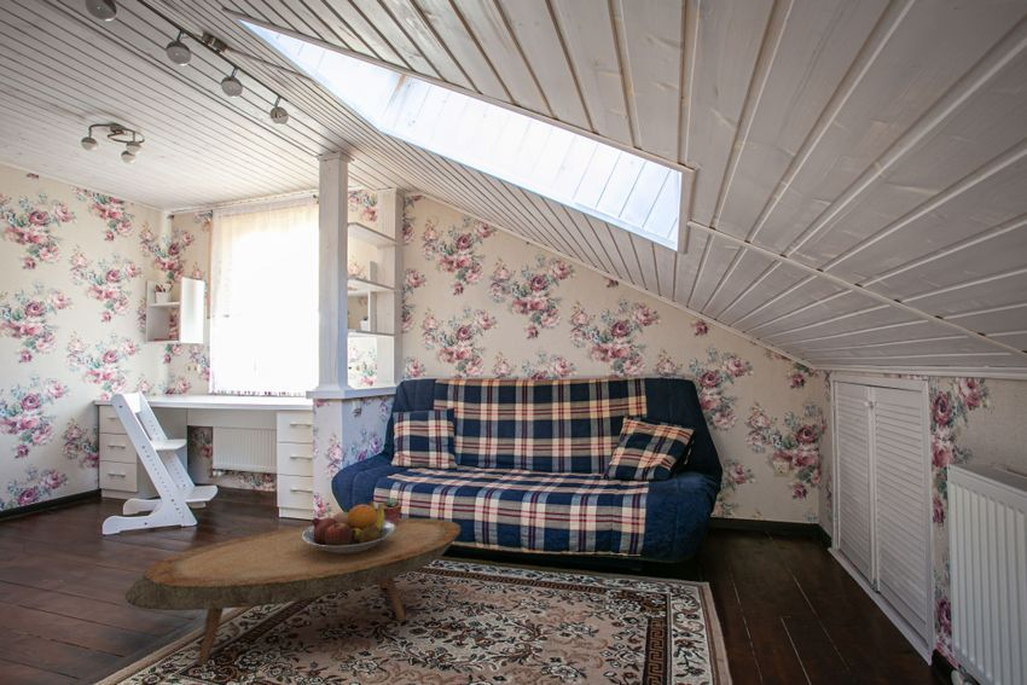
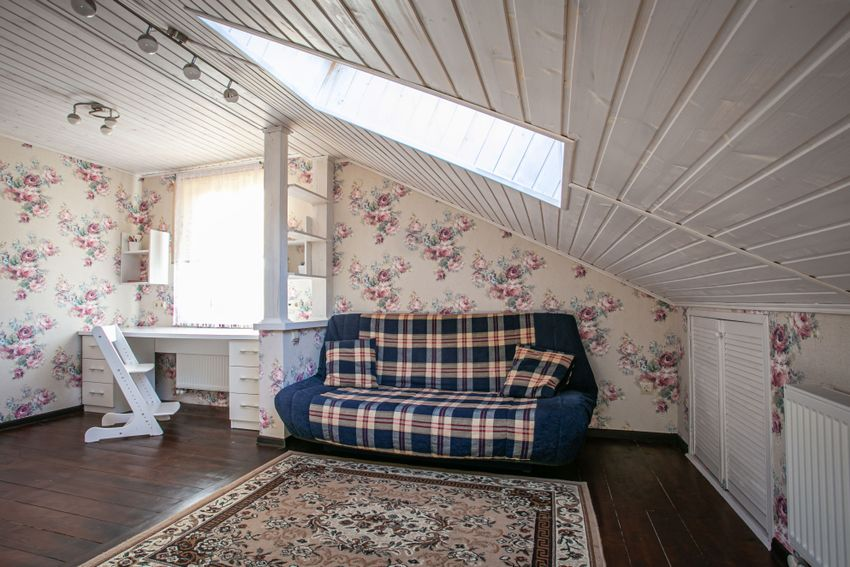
- fruit bowl (350, 526)
- potted succulent (390, 510)
- coffee table (313, 582)
